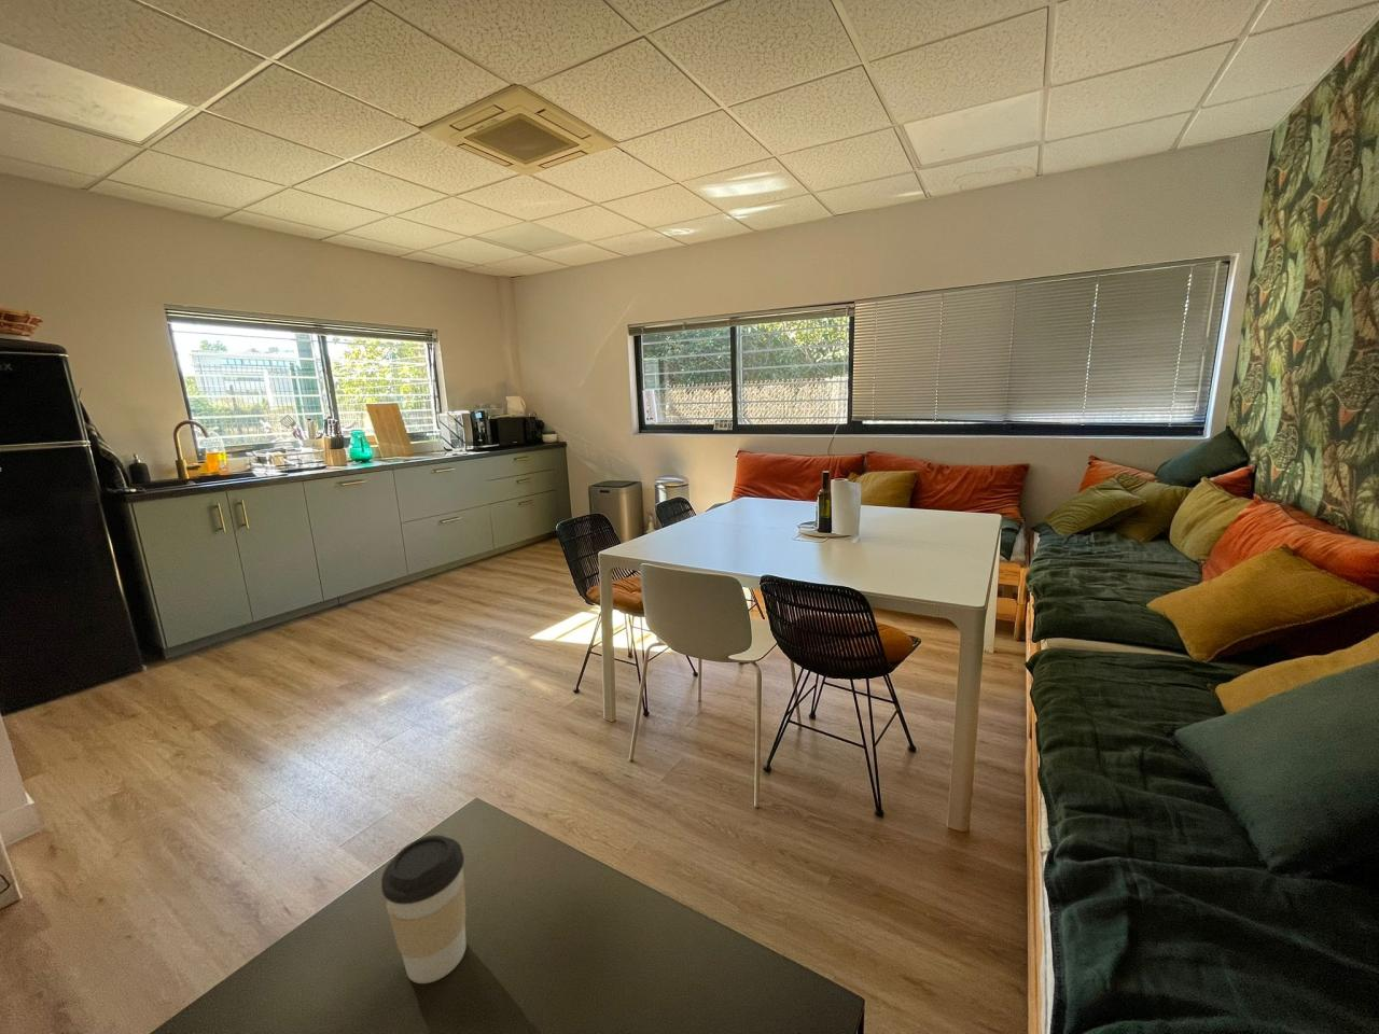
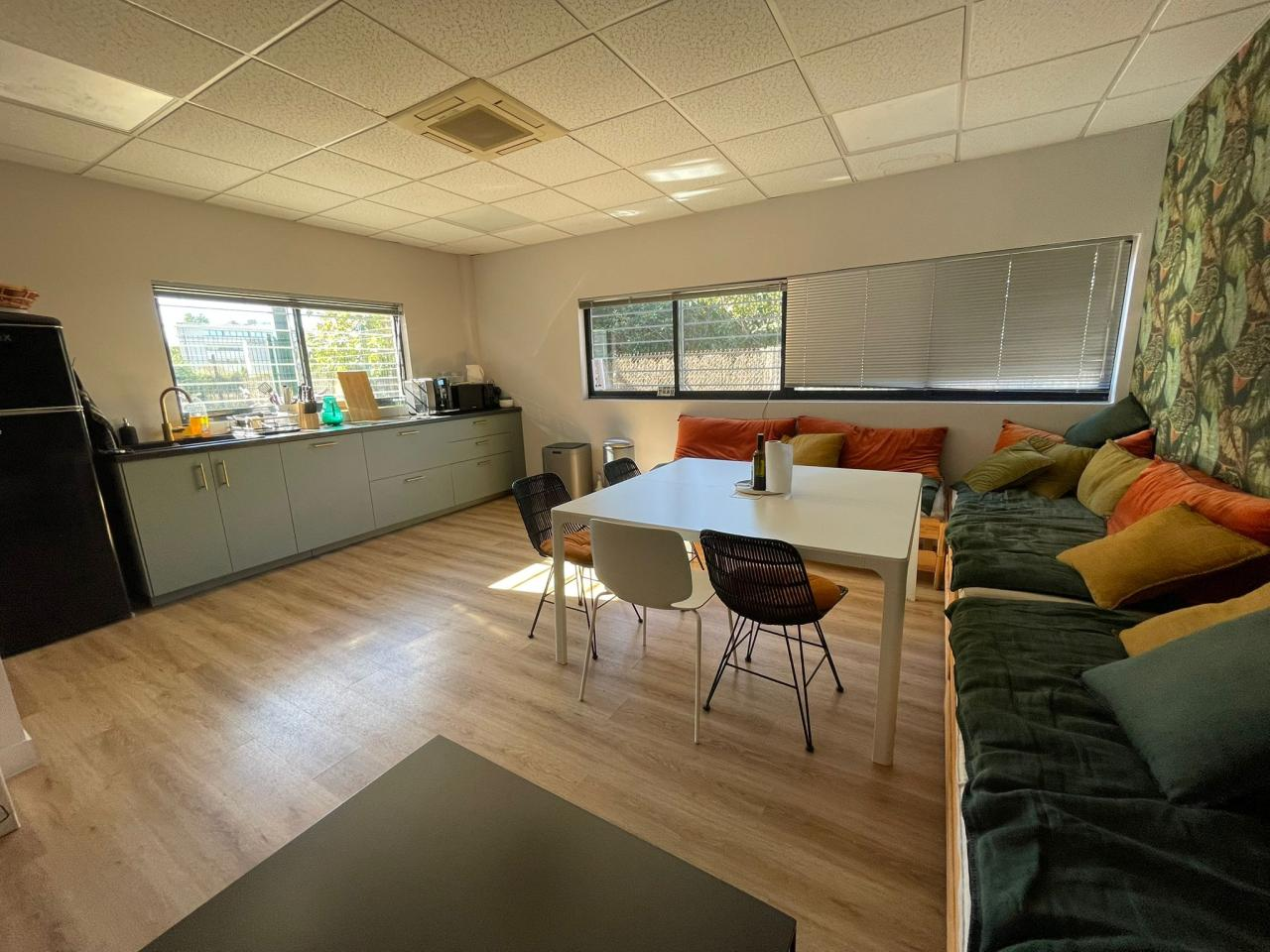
- coffee cup (429, 905)
